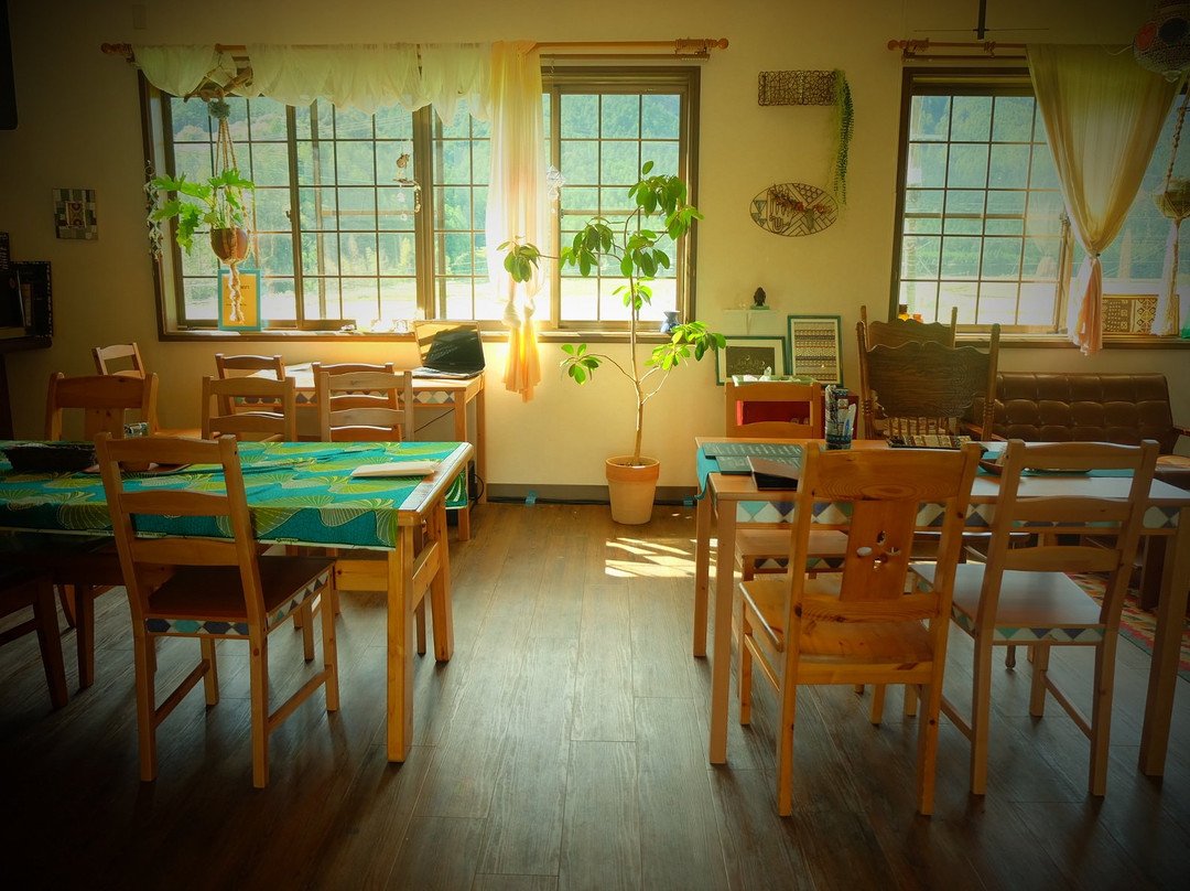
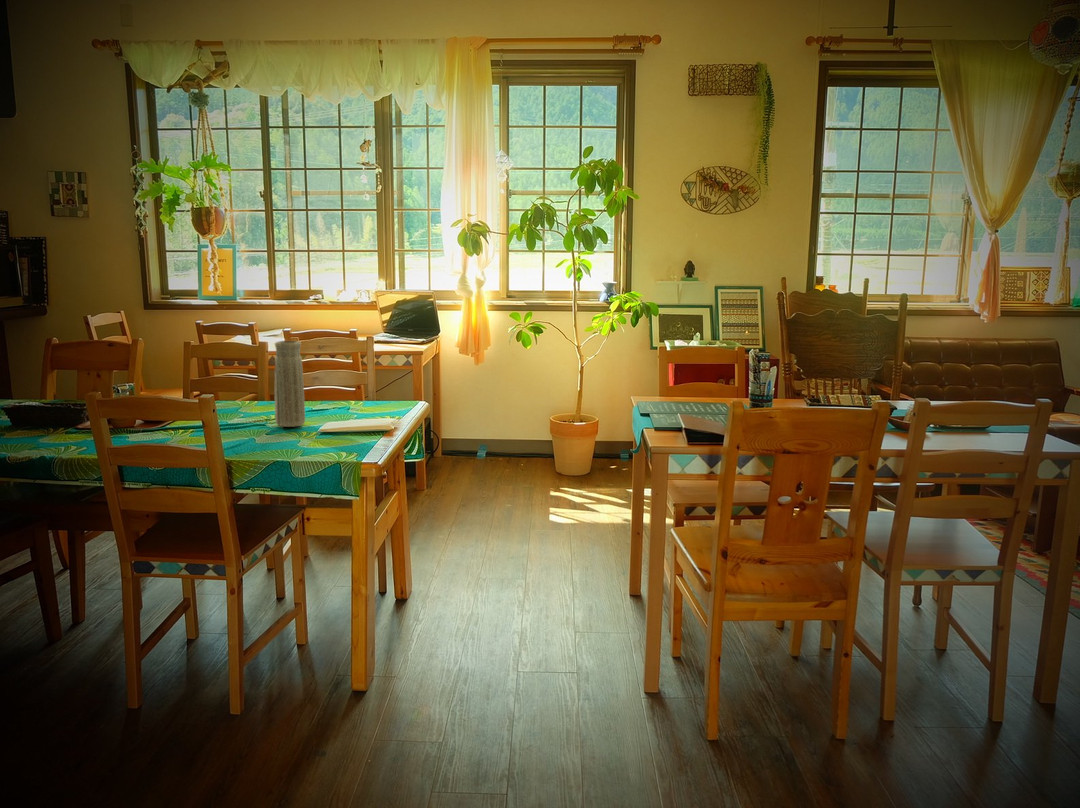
+ vase (288, 383)
